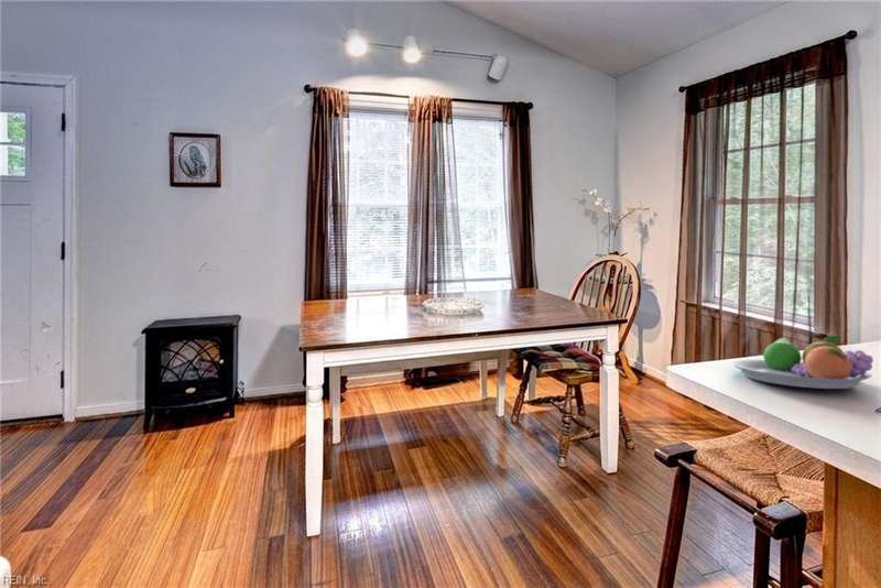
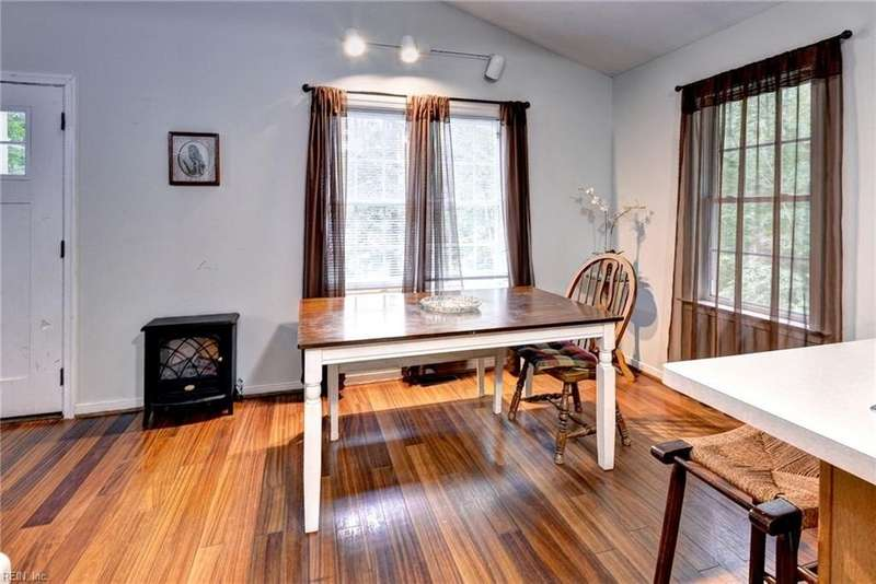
- fruit bowl (797, 357)
